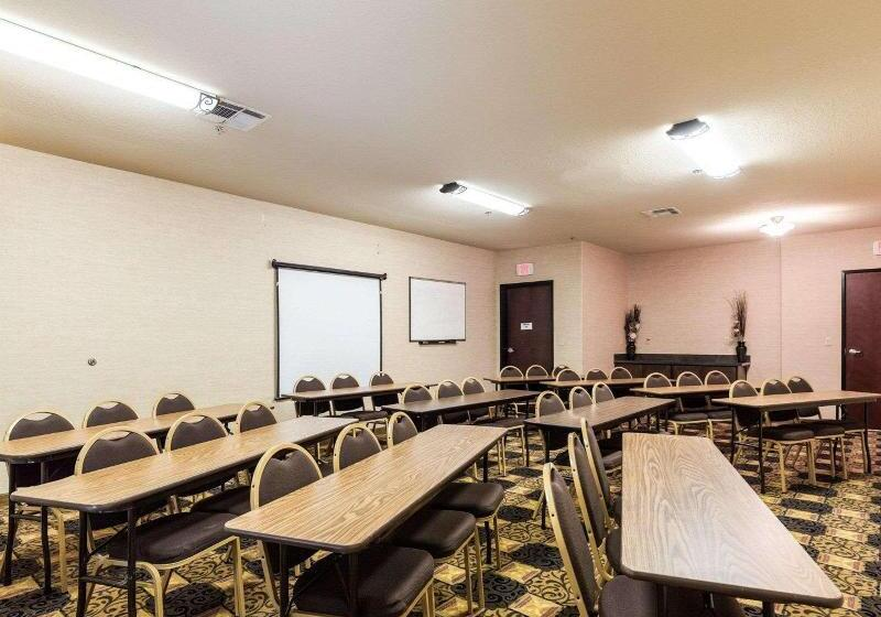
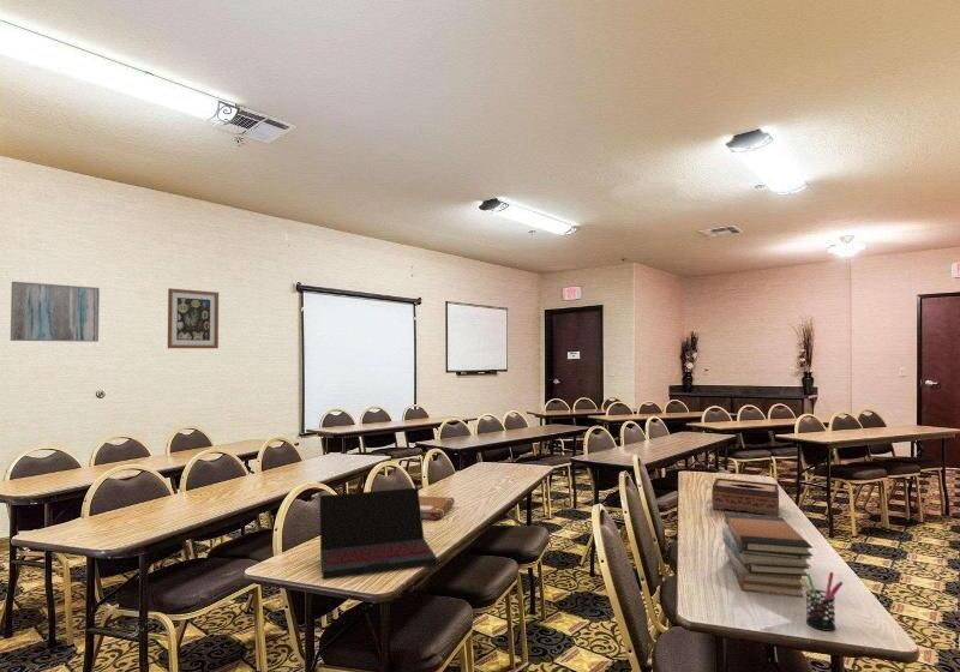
+ laptop (374, 528)
+ wall art (56, 312)
+ tissue box (745, 496)
+ pen holder (820, 596)
+ book stack (763, 551)
+ notebook (425, 508)
+ wall art (193, 319)
